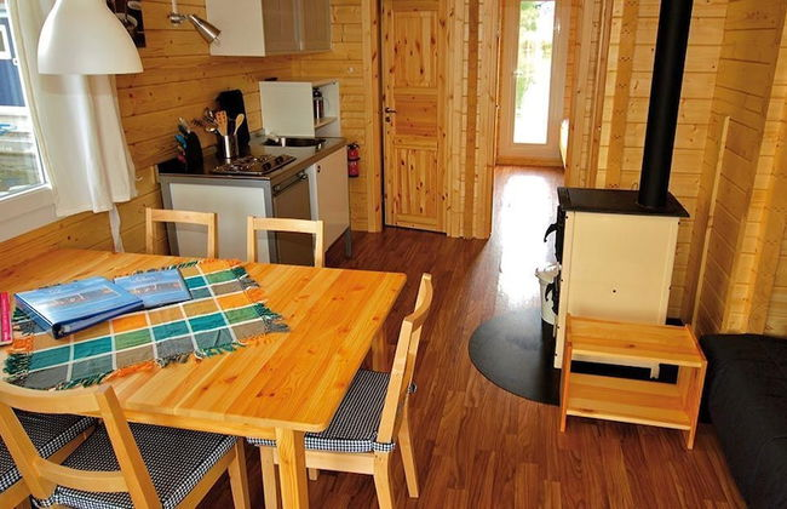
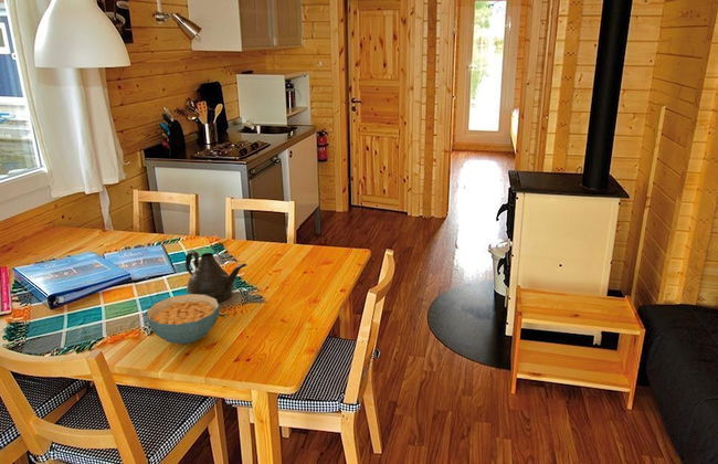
+ cereal bowl (184, 324)
+ teapot (215, 276)
